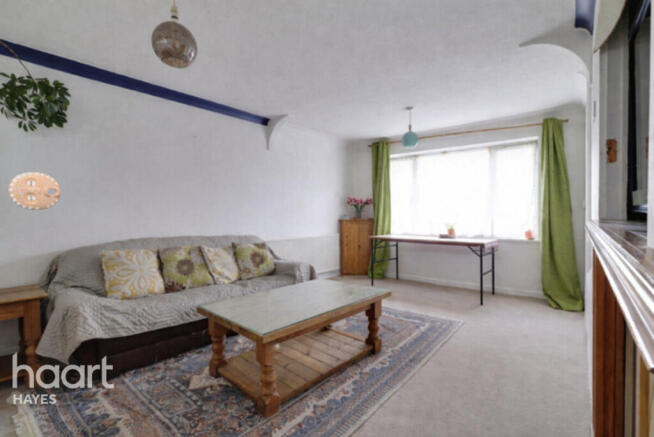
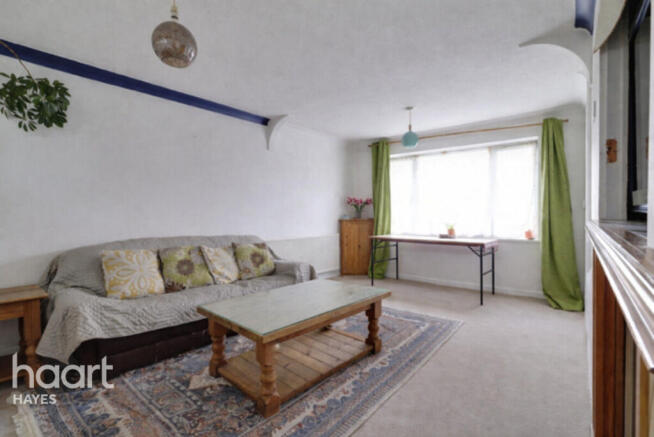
- decorative plate (36, 191)
